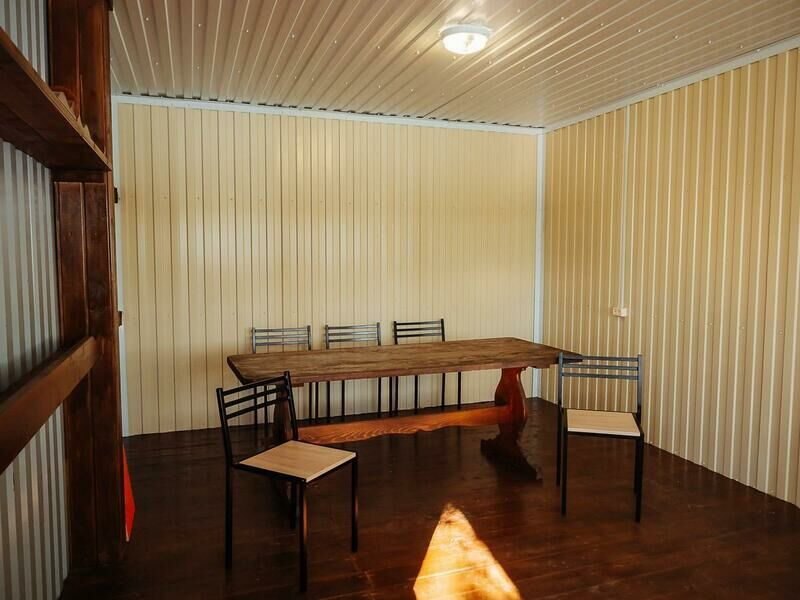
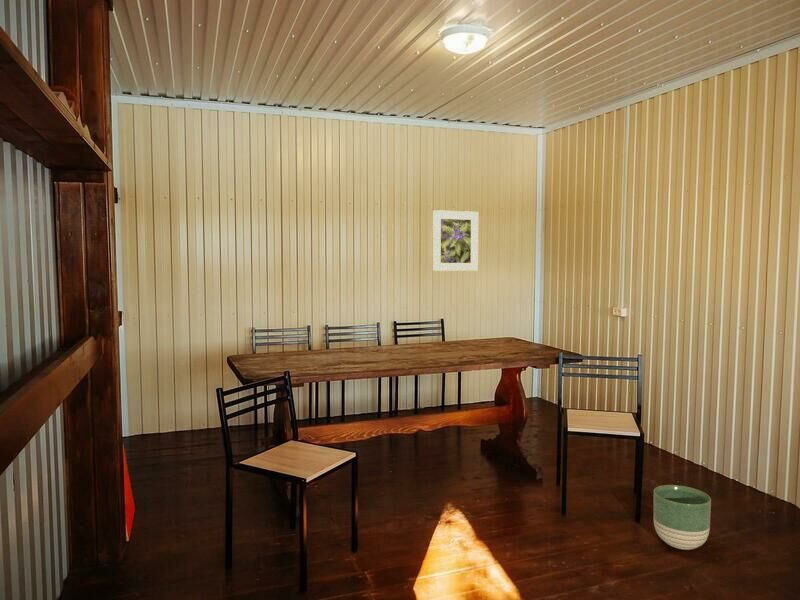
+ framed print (455, 241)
+ planter (681, 519)
